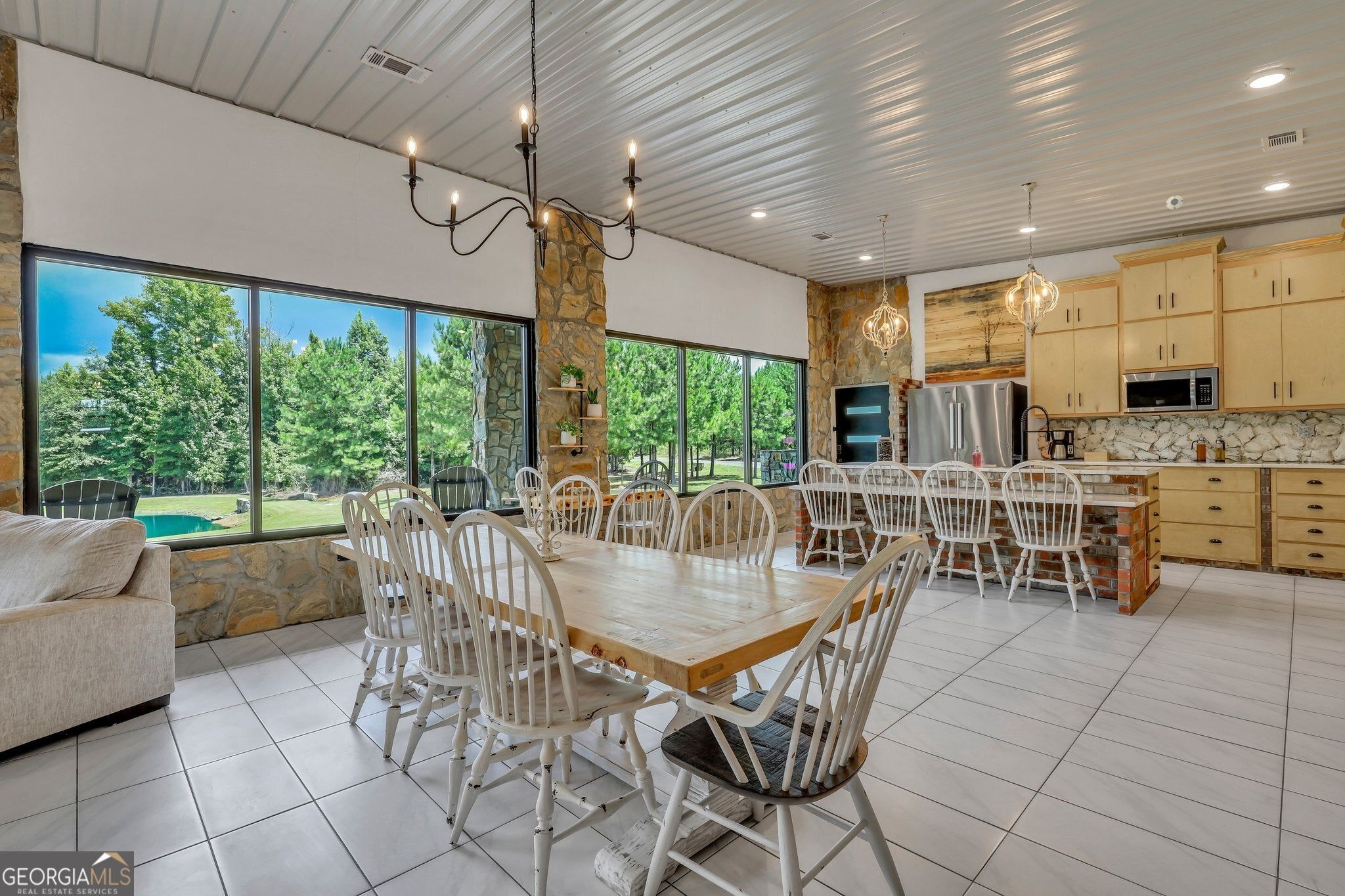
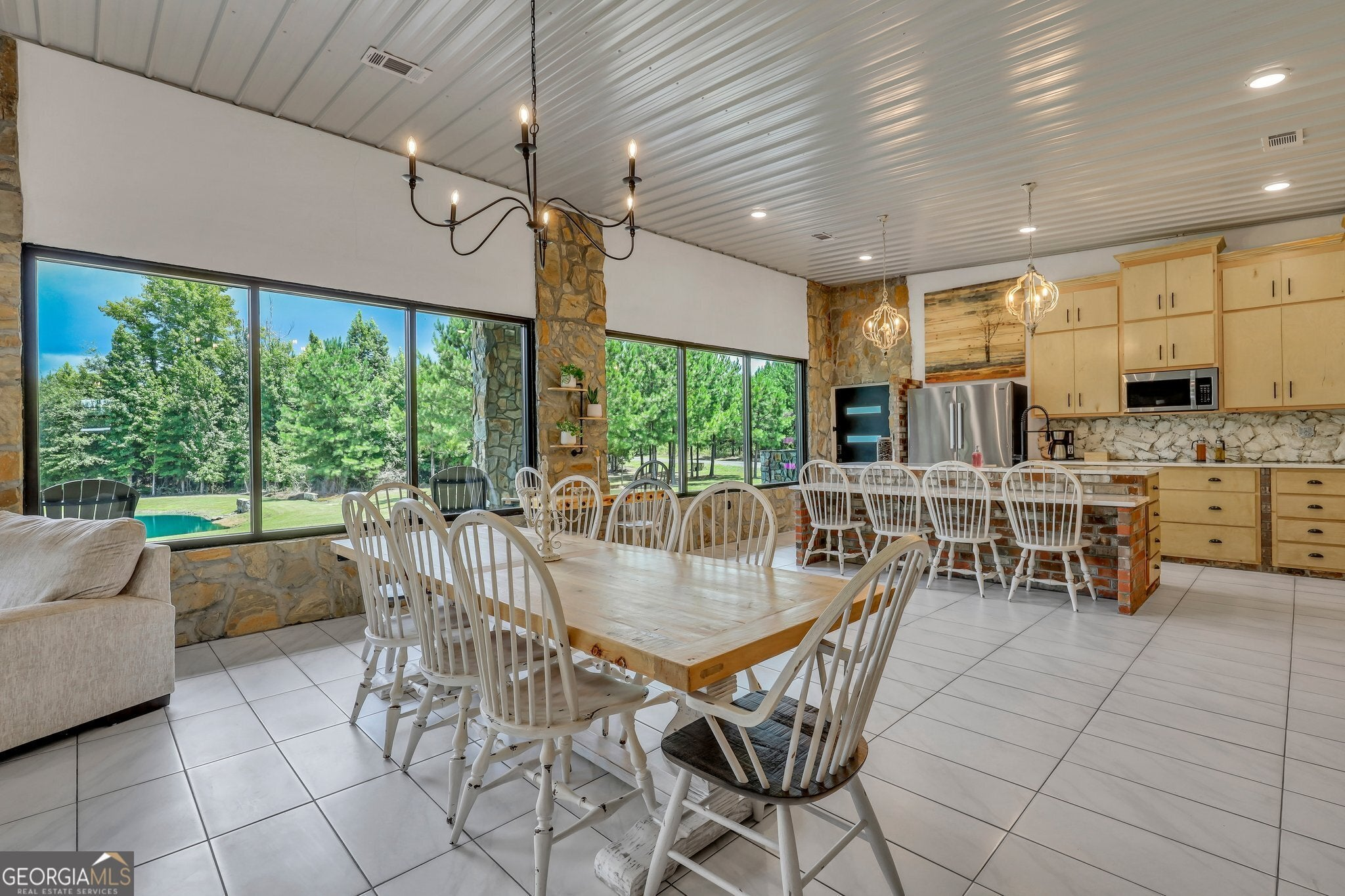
- smoke detector (1174, 202)
